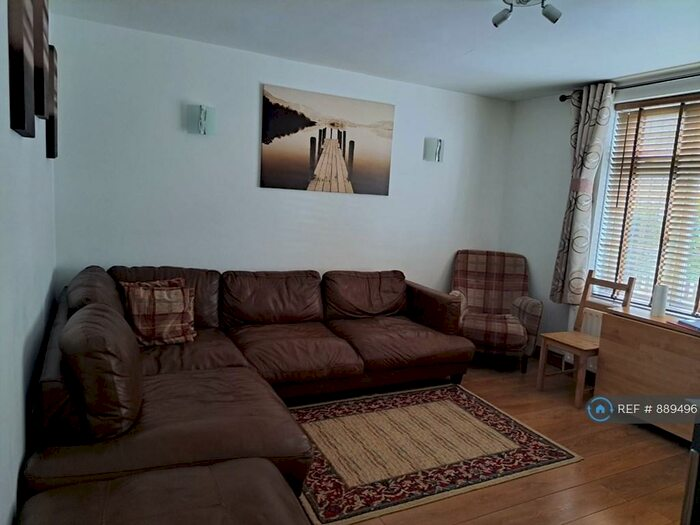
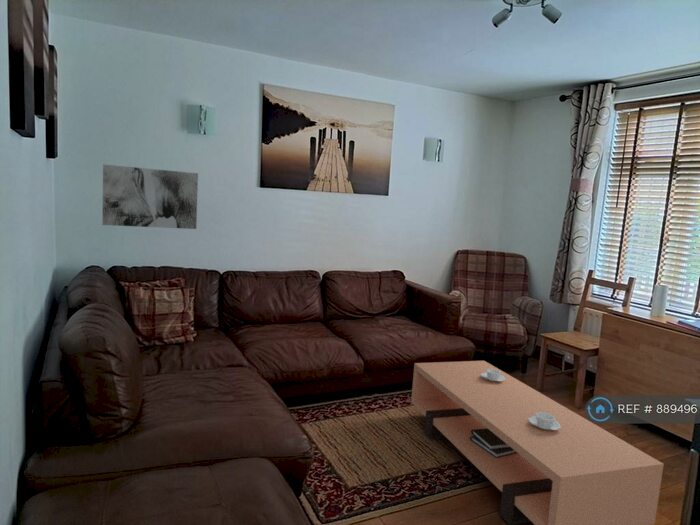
+ coffee table (508, 430)
+ wall art (151, 198)
